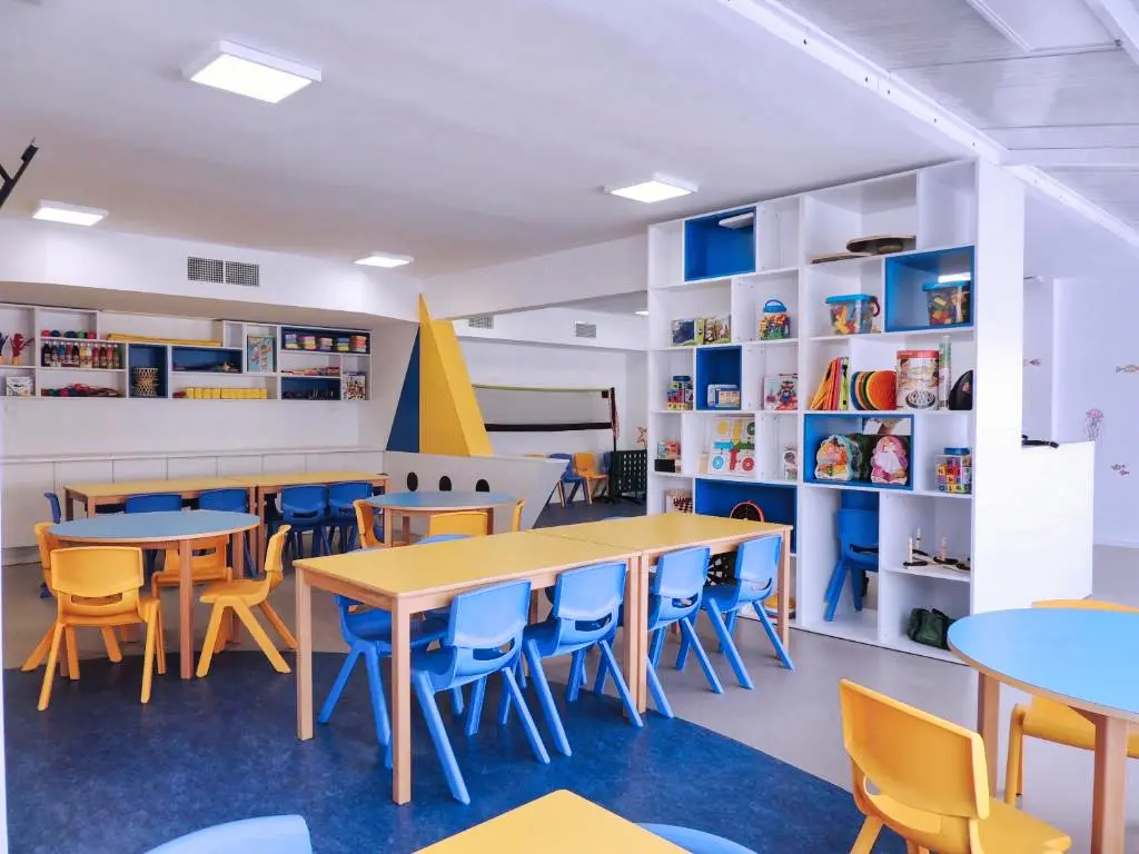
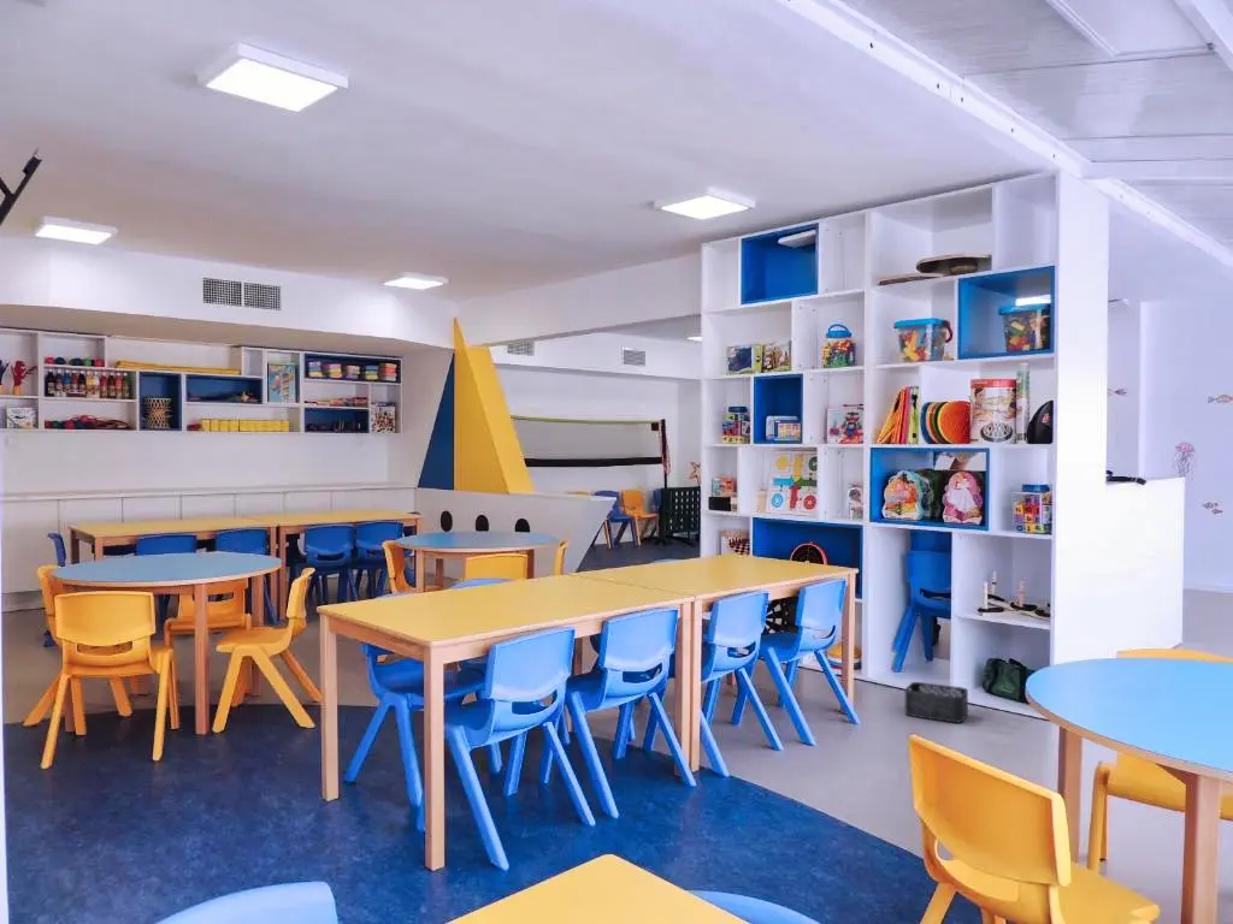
+ storage bin (936, 701)
